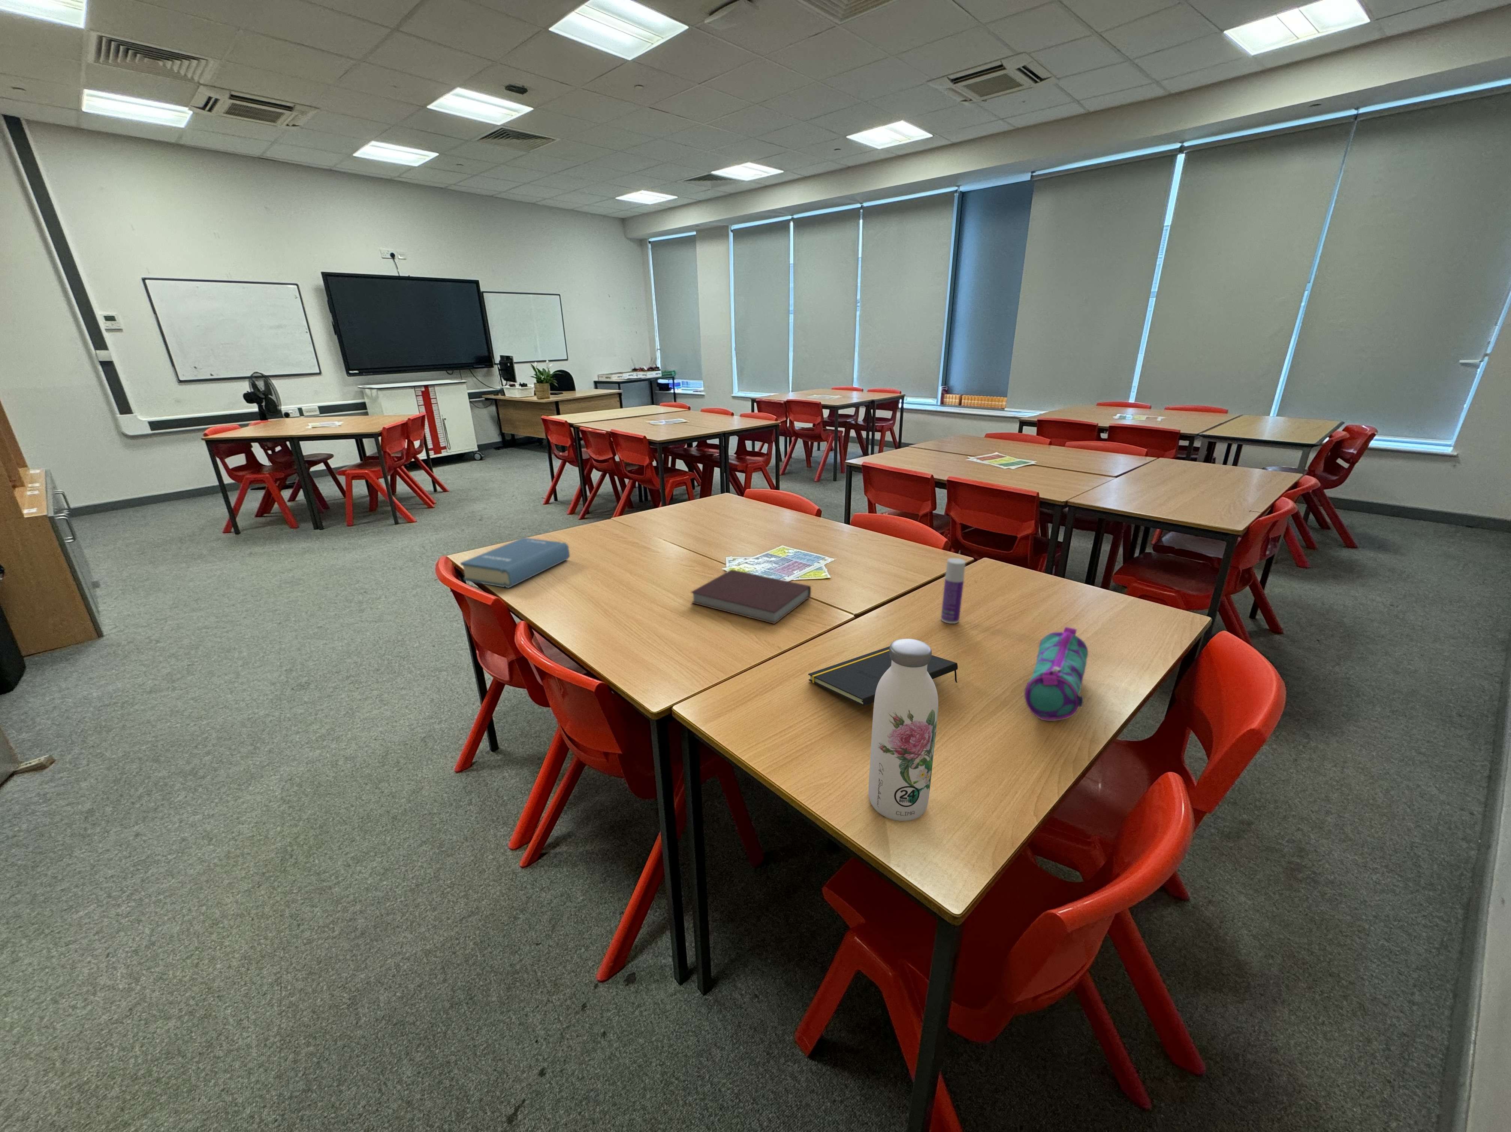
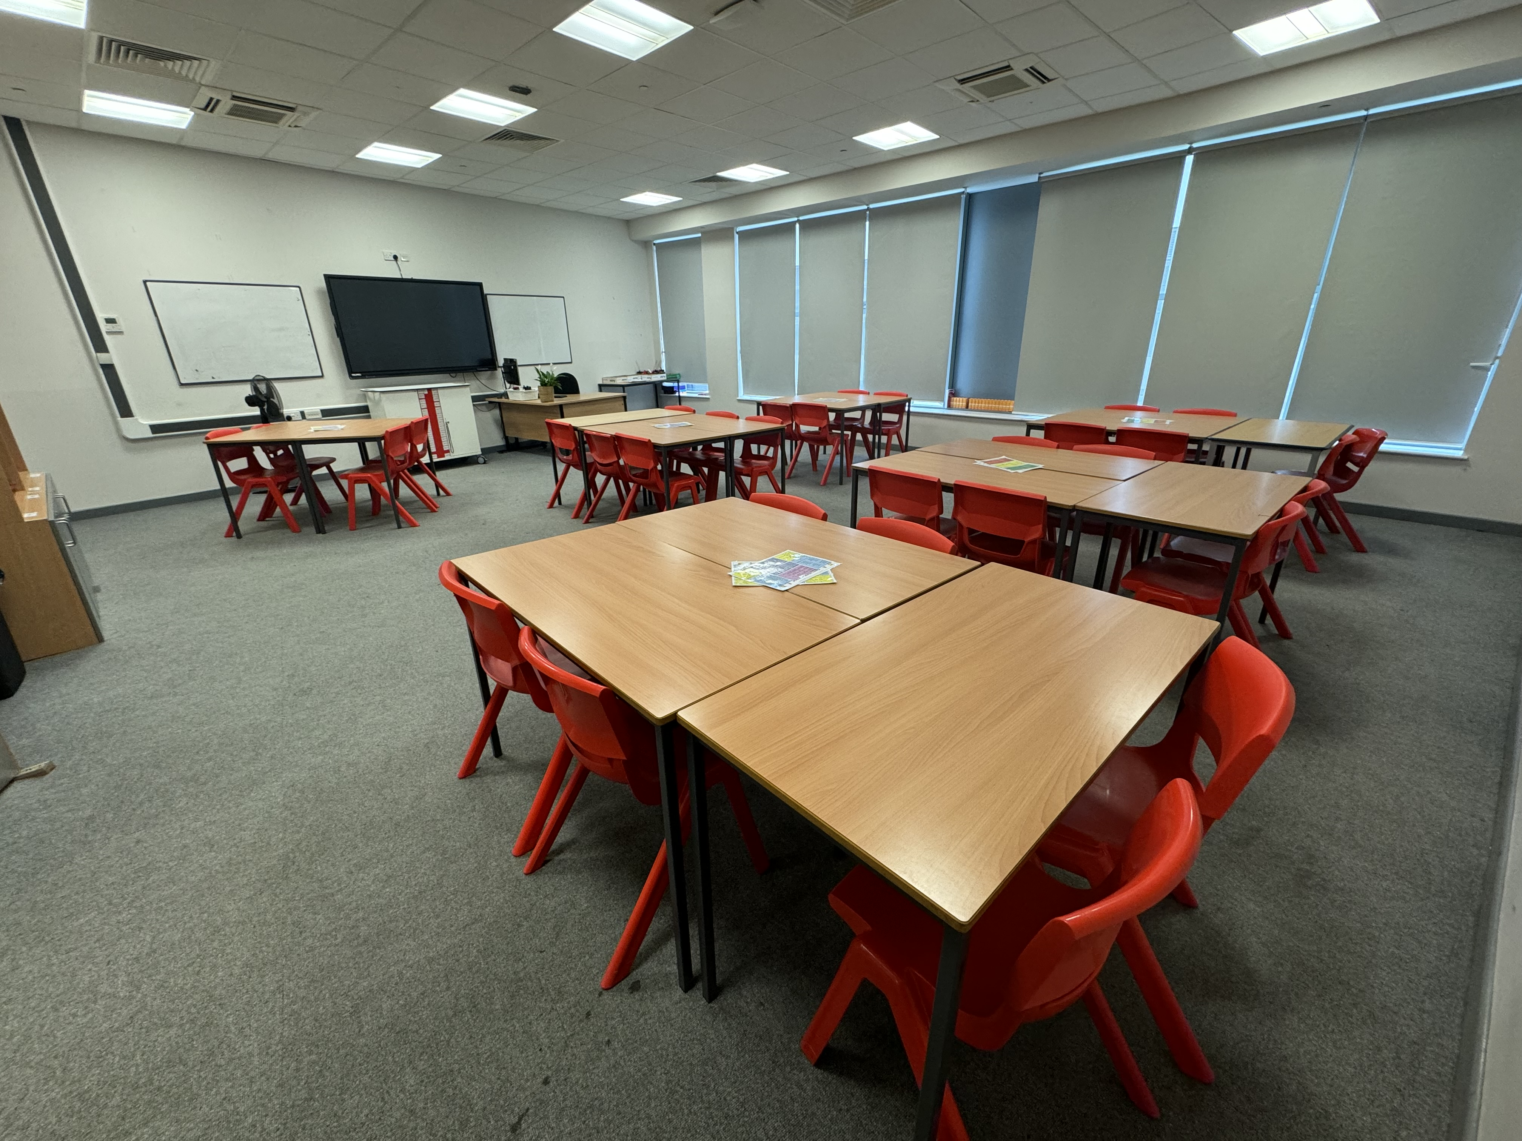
- pencil case (1059, 672)
- notebook (752, 595)
- water bottle (903, 728)
- hardback book (518, 561)
- notepad (882, 672)
- bottle (953, 591)
